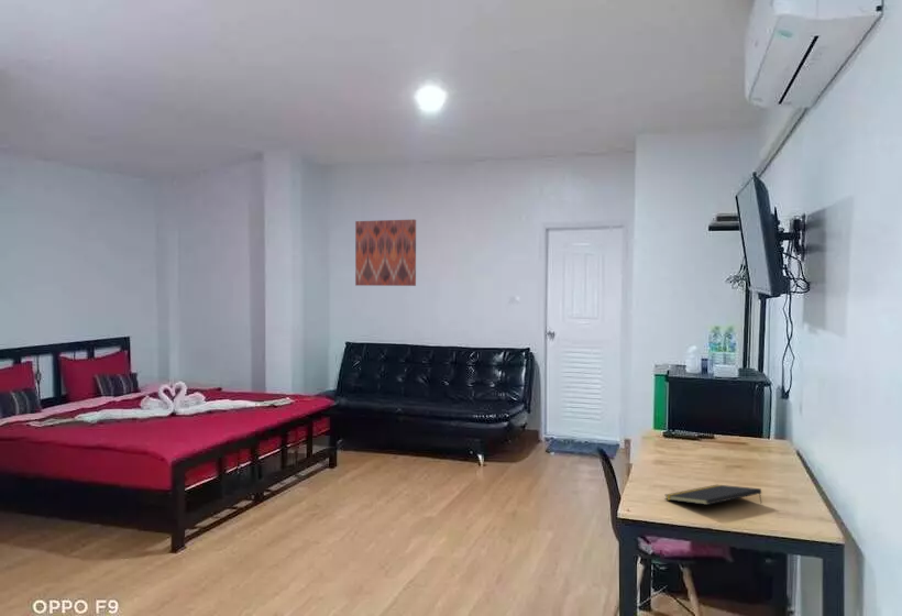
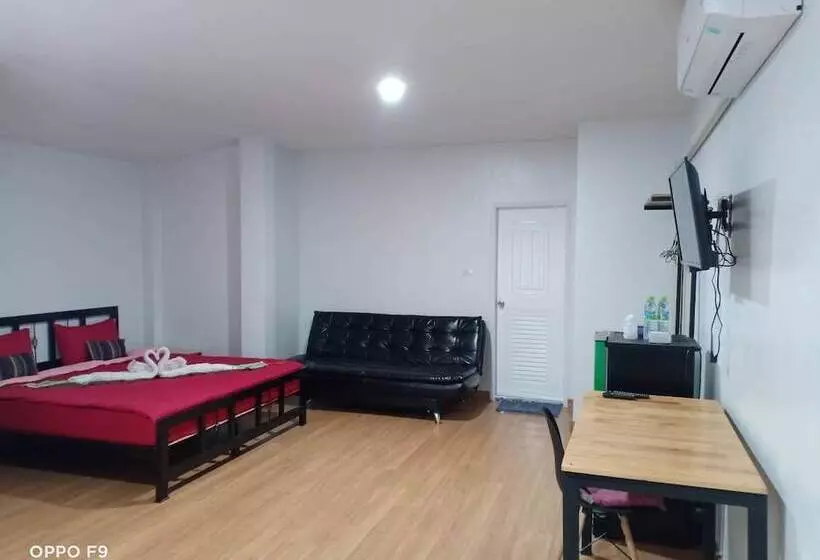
- wall art (385, 253)
- notepad (712, 494)
